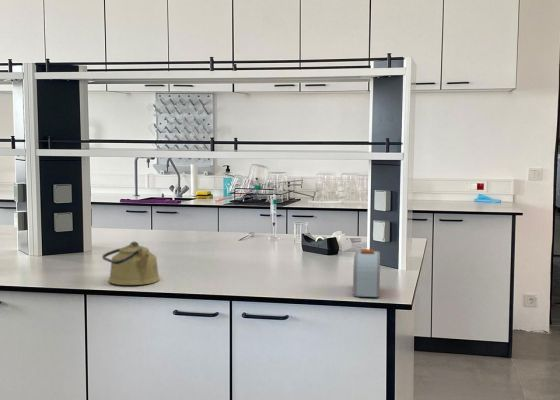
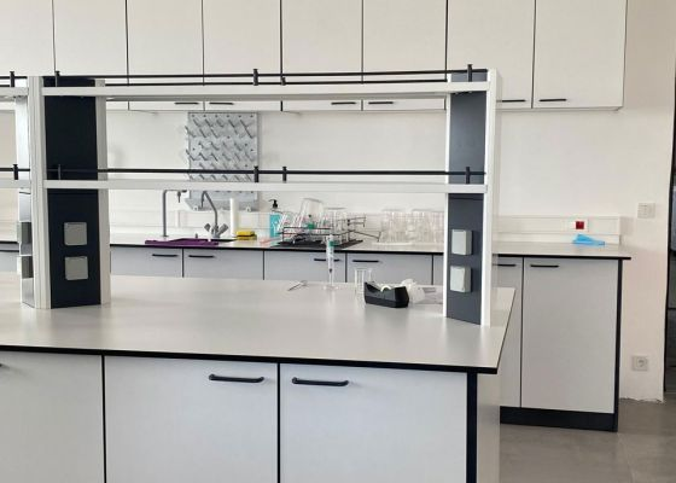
- alarm clock (366, 271)
- kettle (135, 261)
